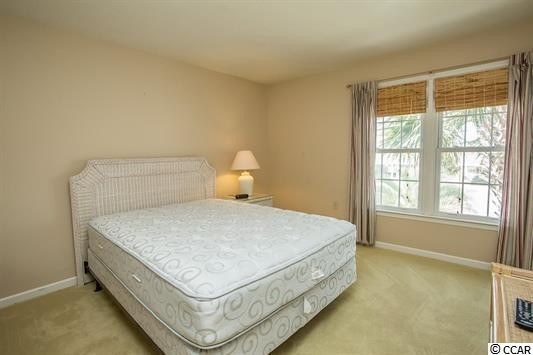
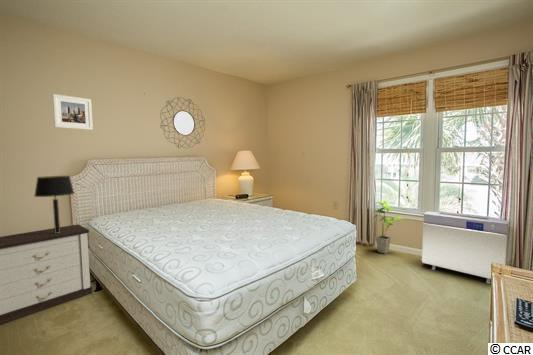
+ table lamp (55, 204)
+ air purifier (462, 244)
+ home mirror (184, 128)
+ nightstand (39, 268)
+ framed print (73, 112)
+ house plant (387, 227)
